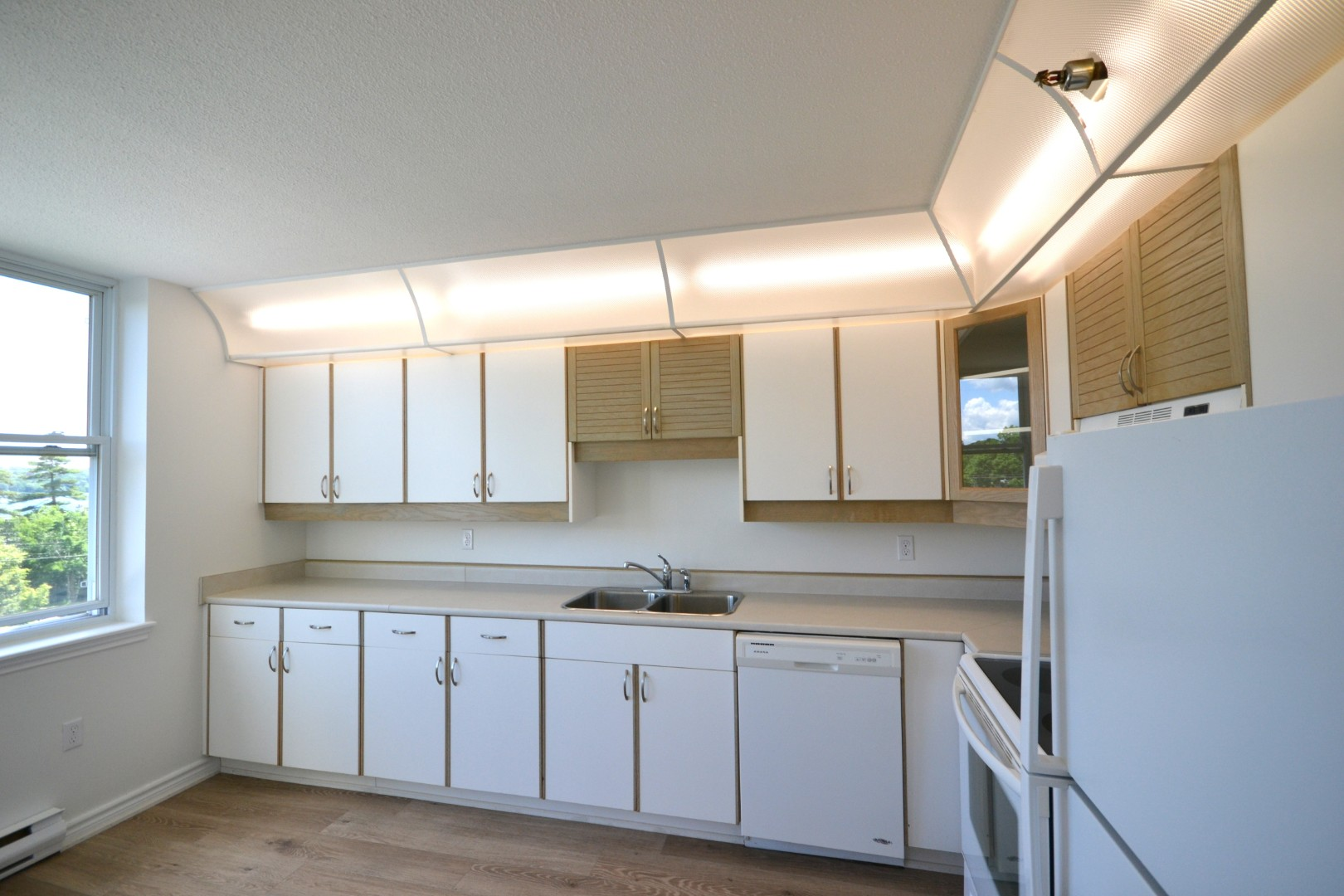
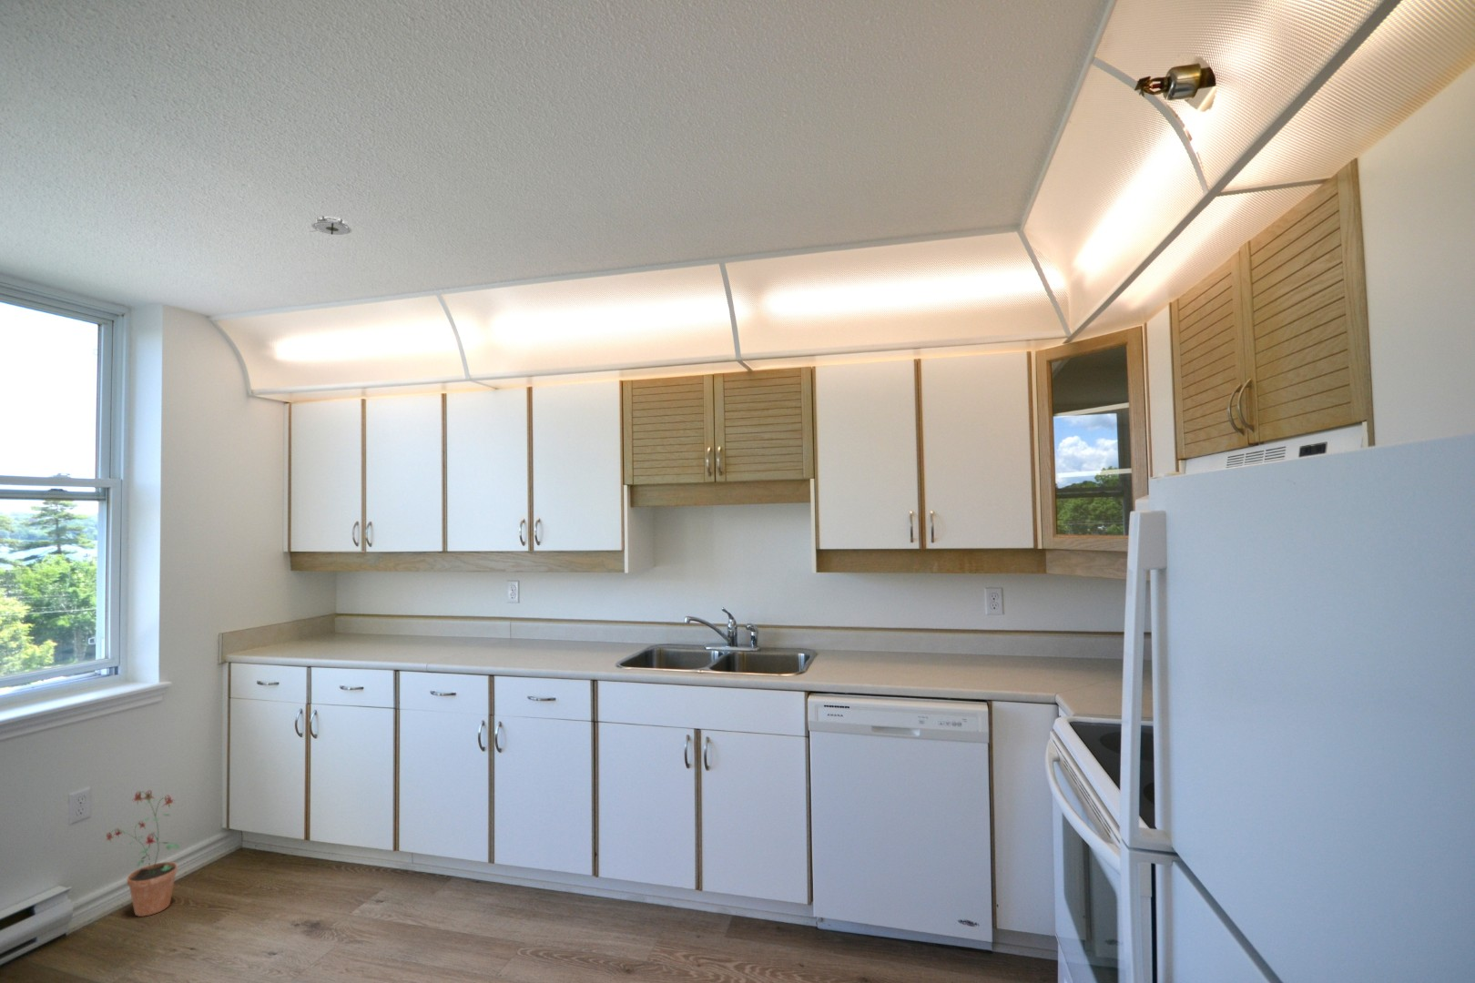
+ potted plant (147, 854)
+ smoke detector (330, 225)
